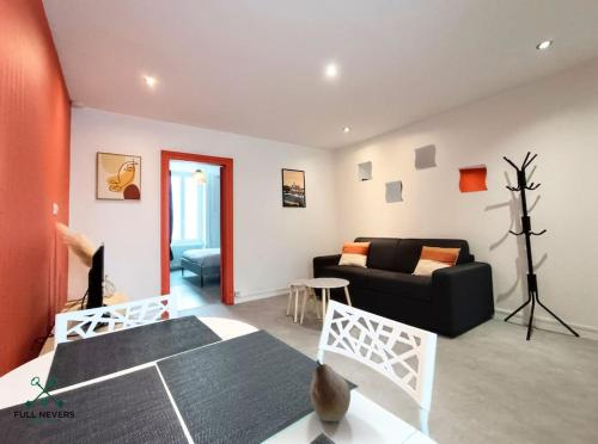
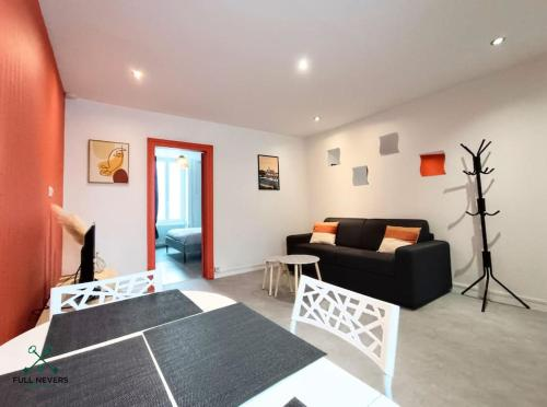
- fruit (329, 388)
